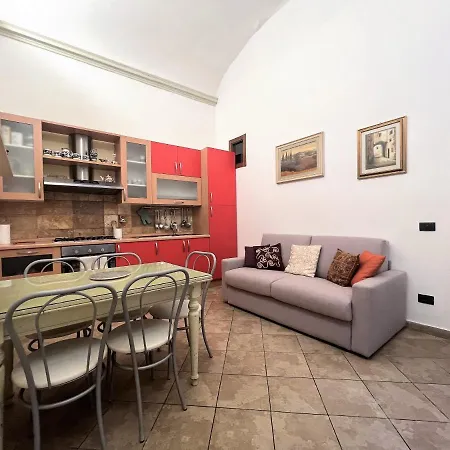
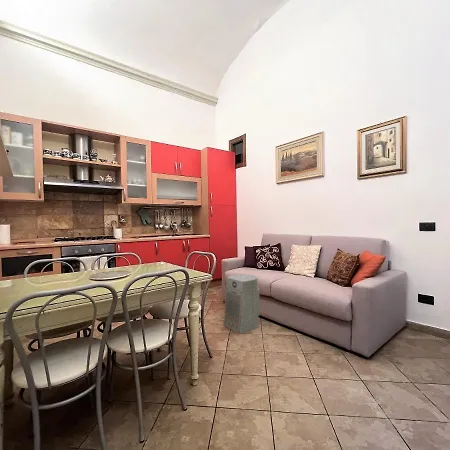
+ fan (243, 301)
